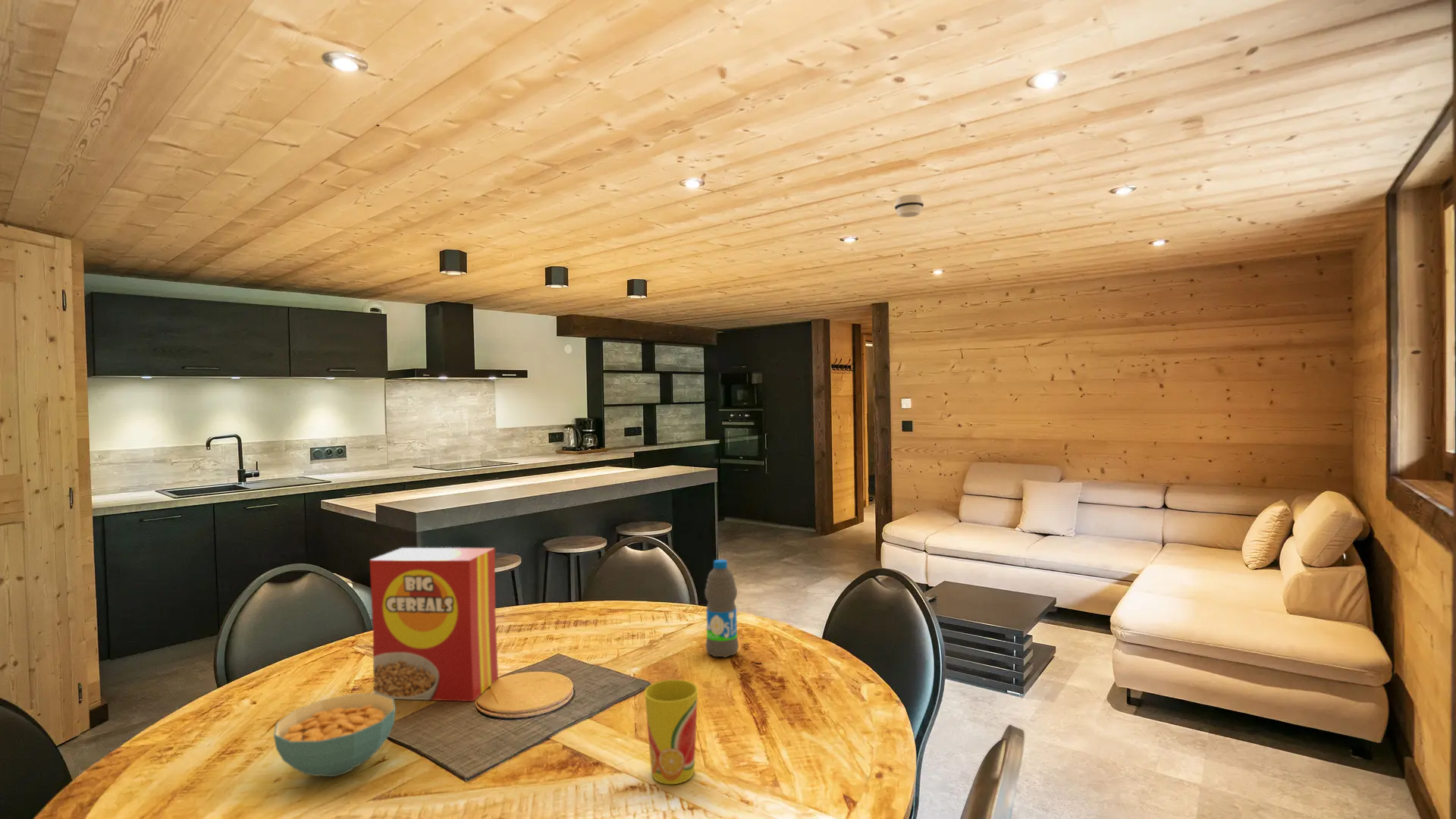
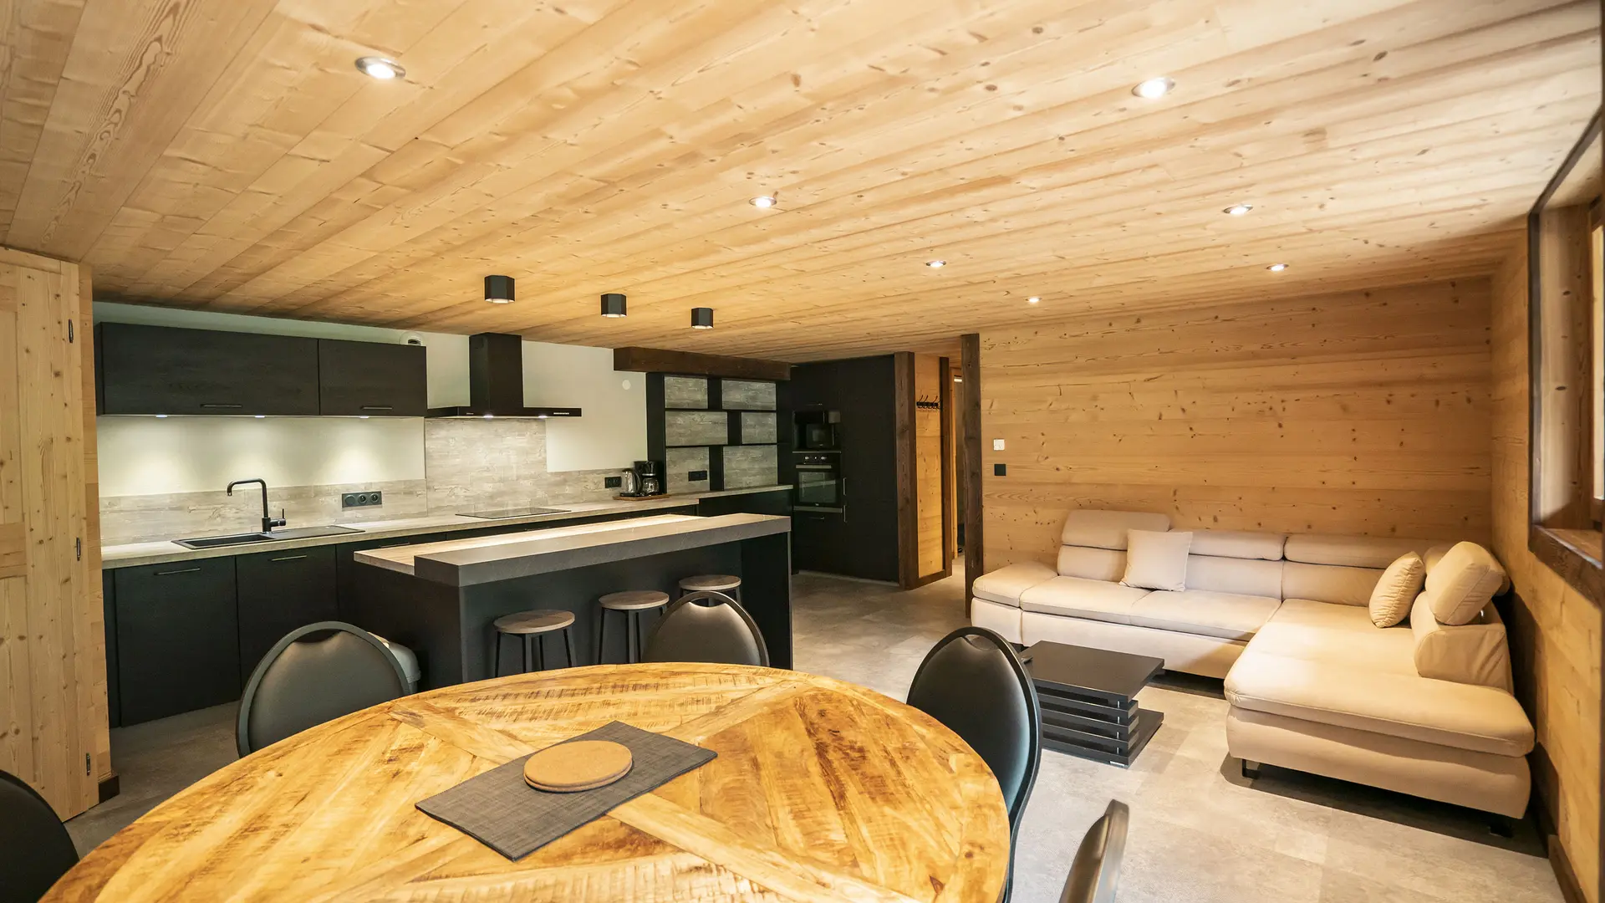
- cup (672, 731)
- water bottle (721, 607)
- cereal bowl (337, 742)
- cereal box (436, 620)
- smoke detector (908, 206)
